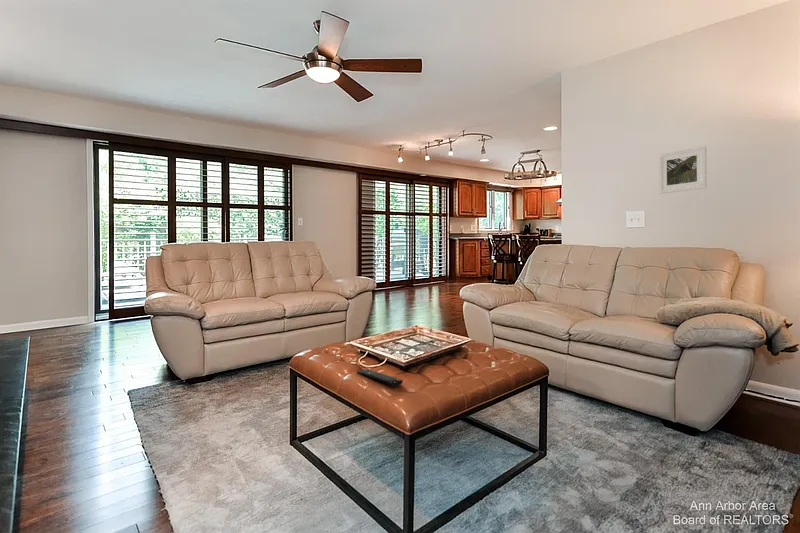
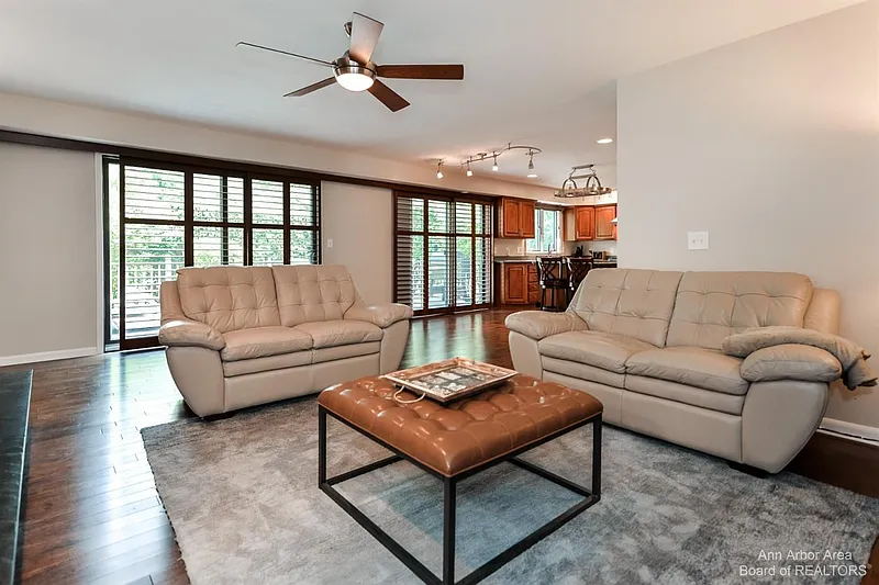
- remote control (379, 377)
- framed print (681, 170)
